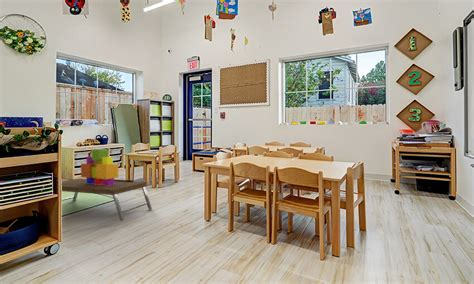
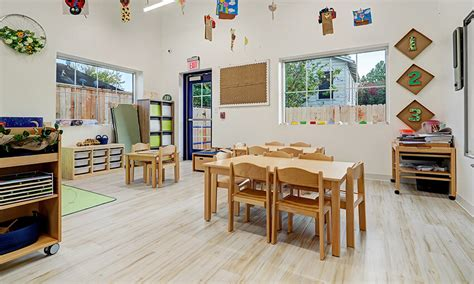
- coffee table (94, 193)
- block tower (99, 165)
